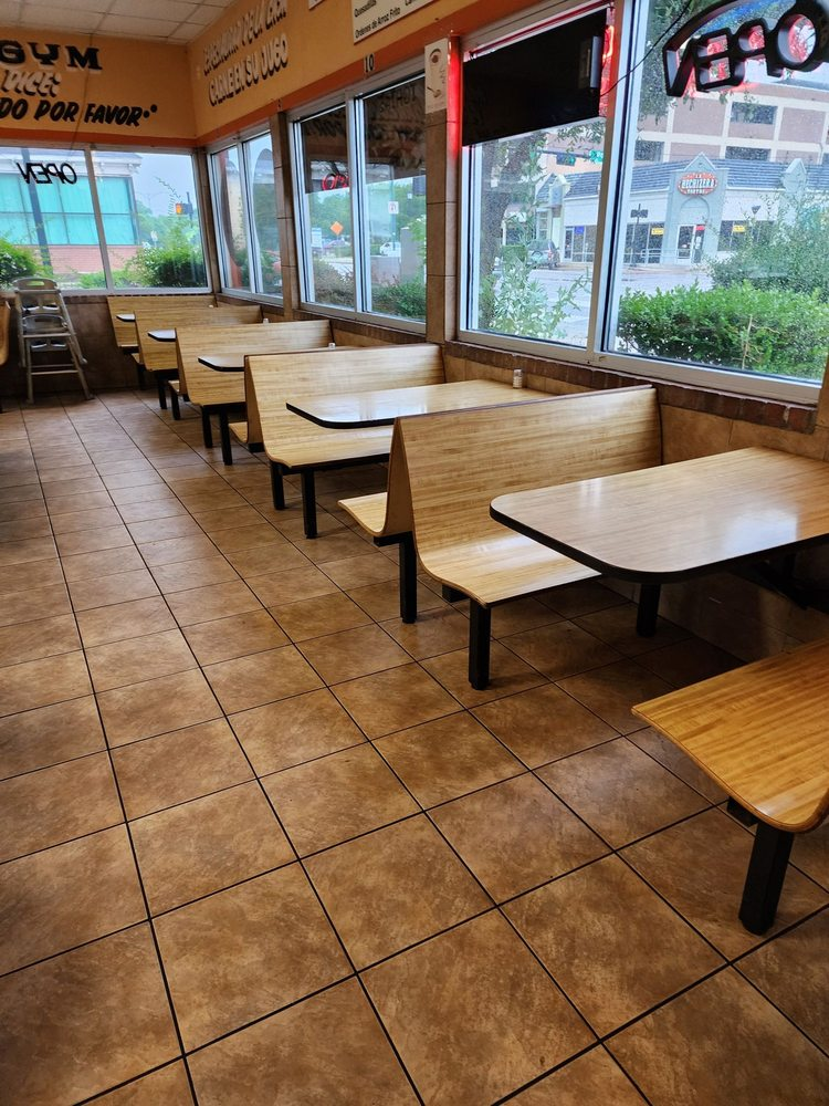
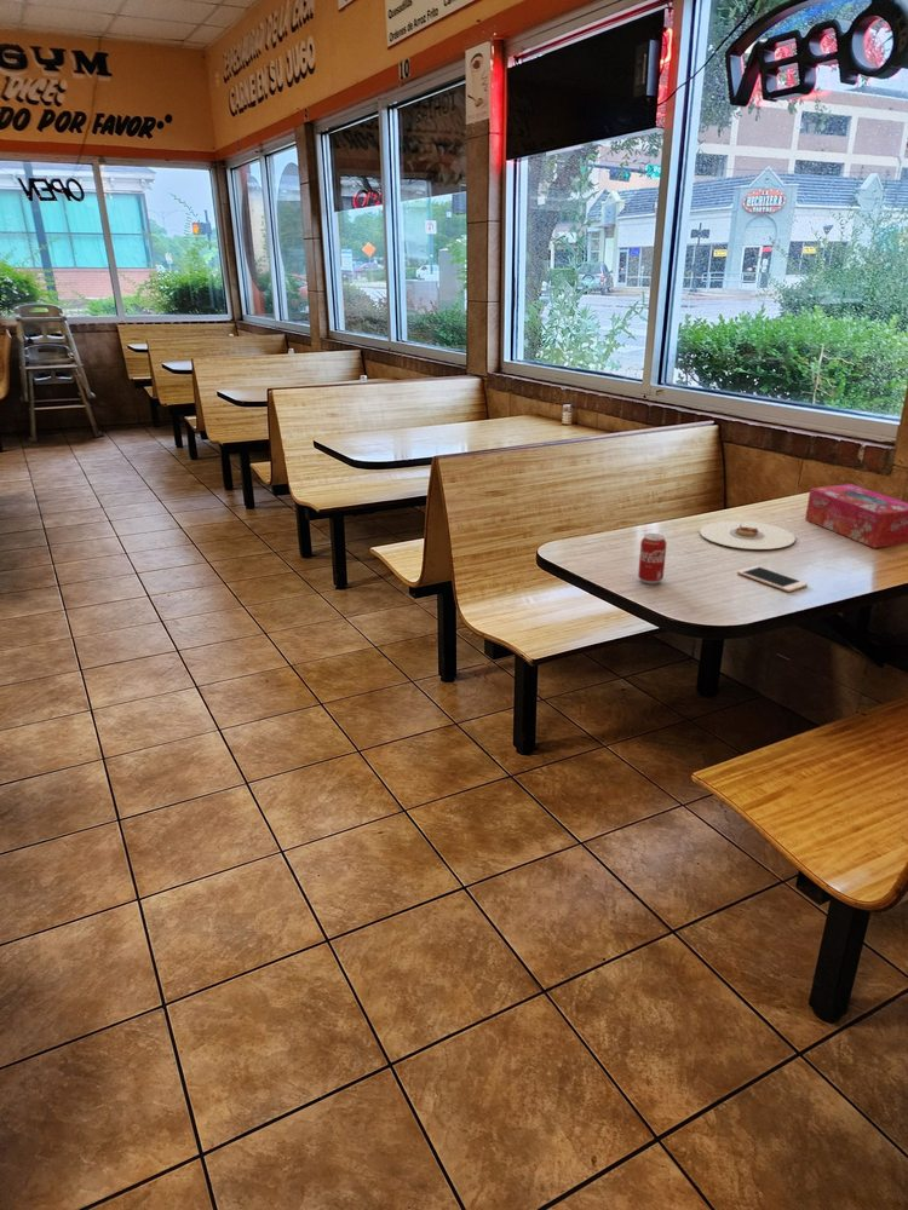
+ cell phone (771, 577)
+ tissue box (862, 514)
+ beverage can (651, 558)
+ plate (747, 530)
